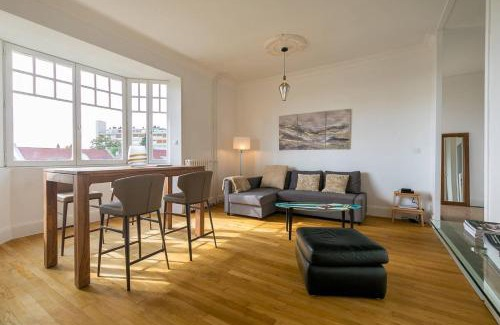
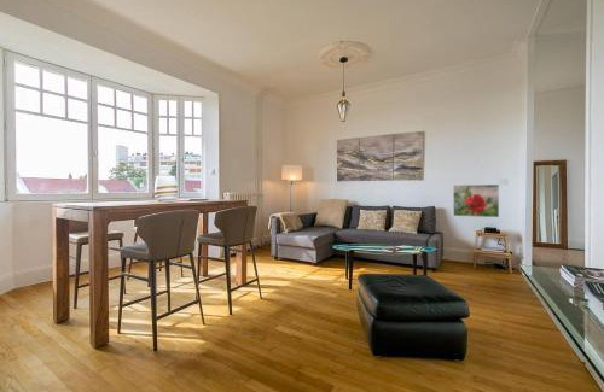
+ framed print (475, 200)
